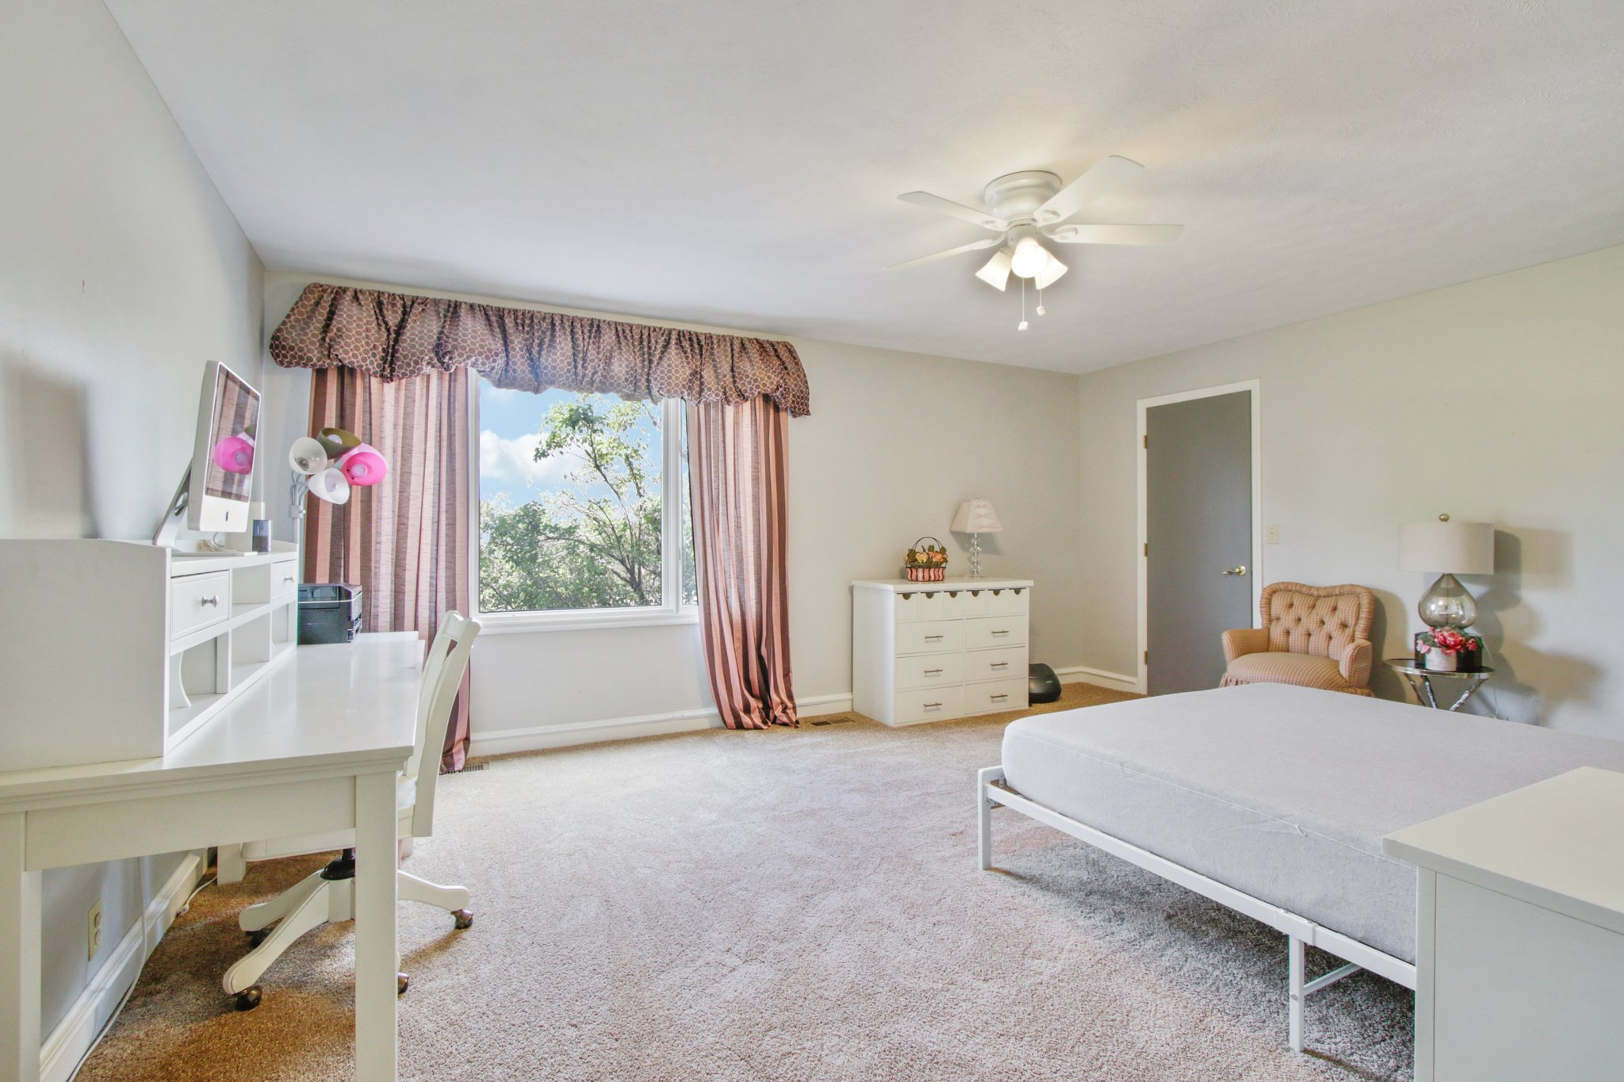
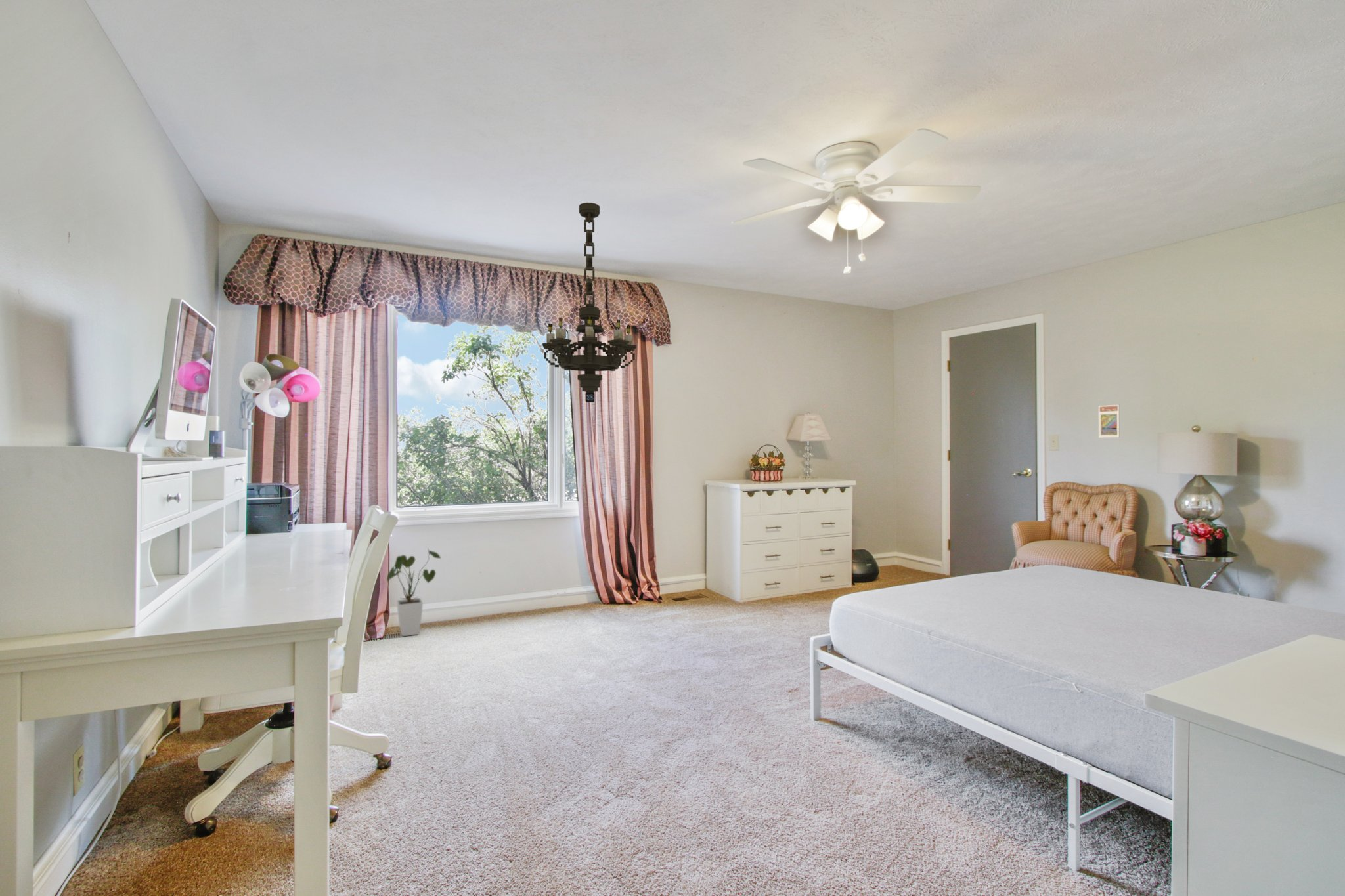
+ house plant (414, 591)
+ trading card display case (1109, 421)
+ chandelier (589, 304)
